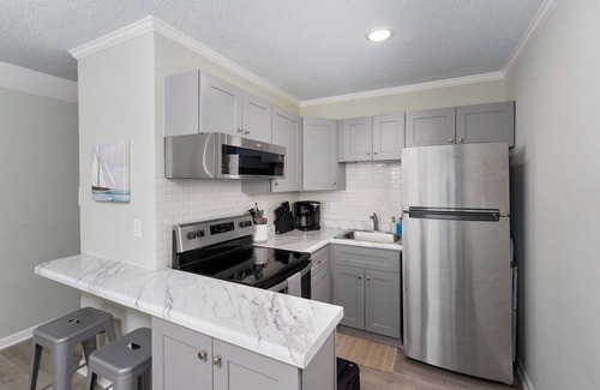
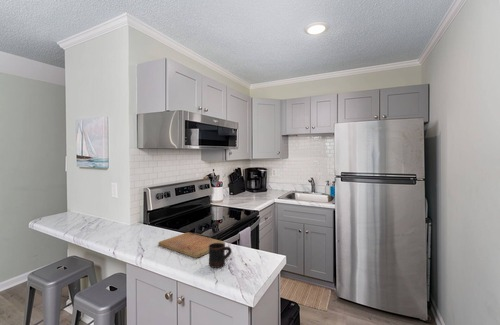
+ cutting board (191, 243)
+ mug (220, 254)
